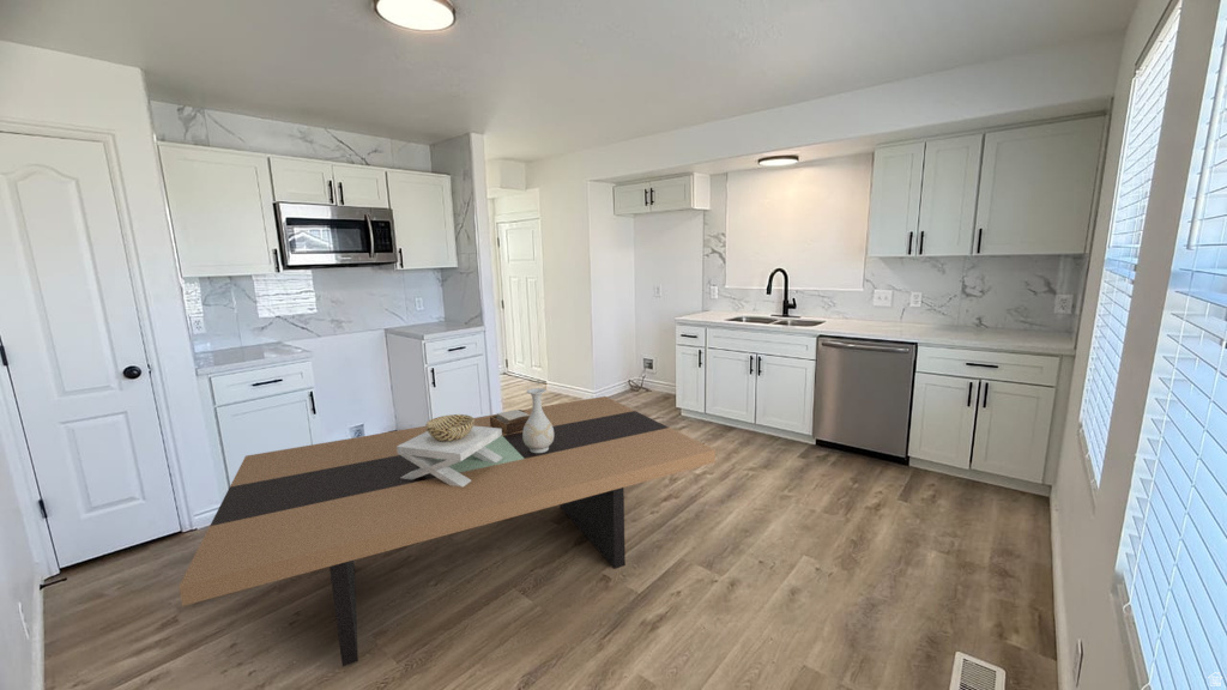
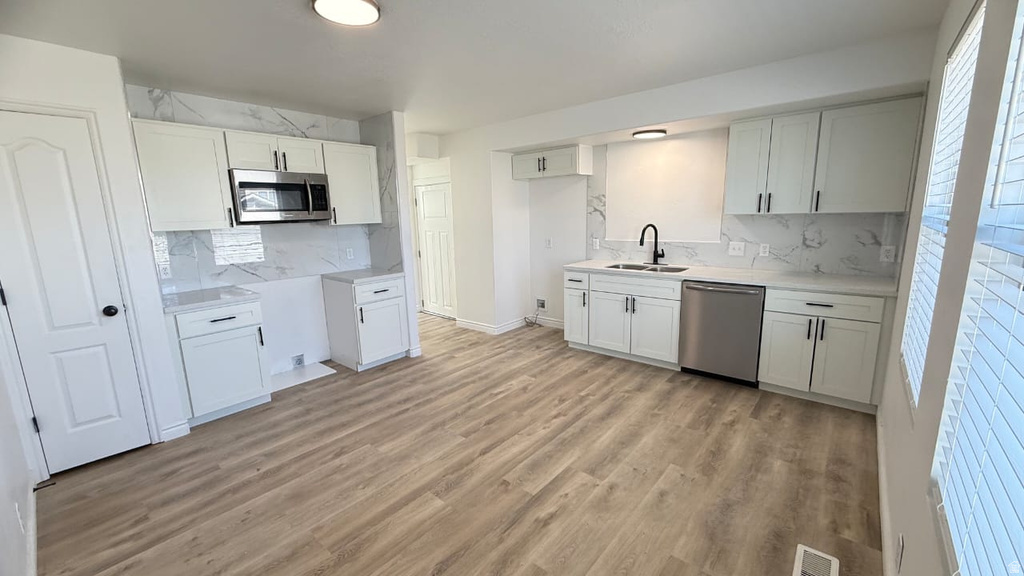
- dining table (482, 510)
- decorative bowl (452, 443)
- napkin holder (513, 419)
- vase (537, 419)
